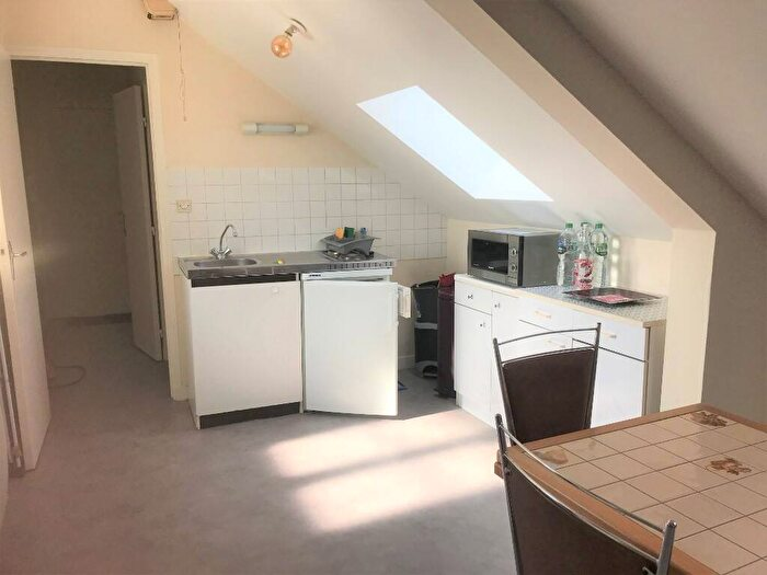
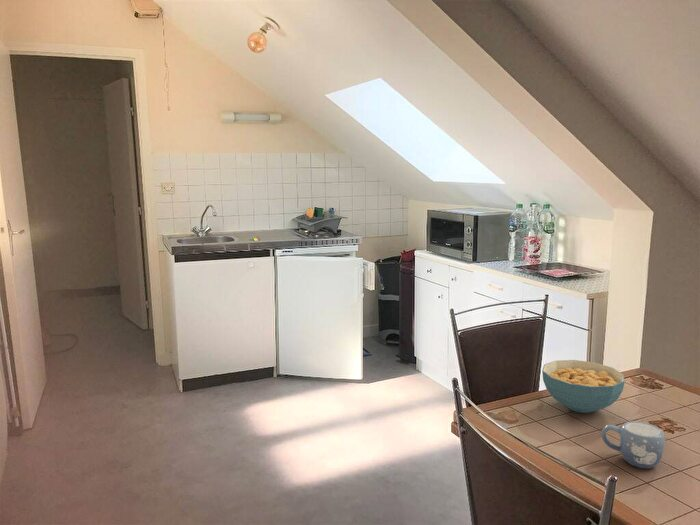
+ mug (631, 443)
+ cereal bowl (581, 390)
